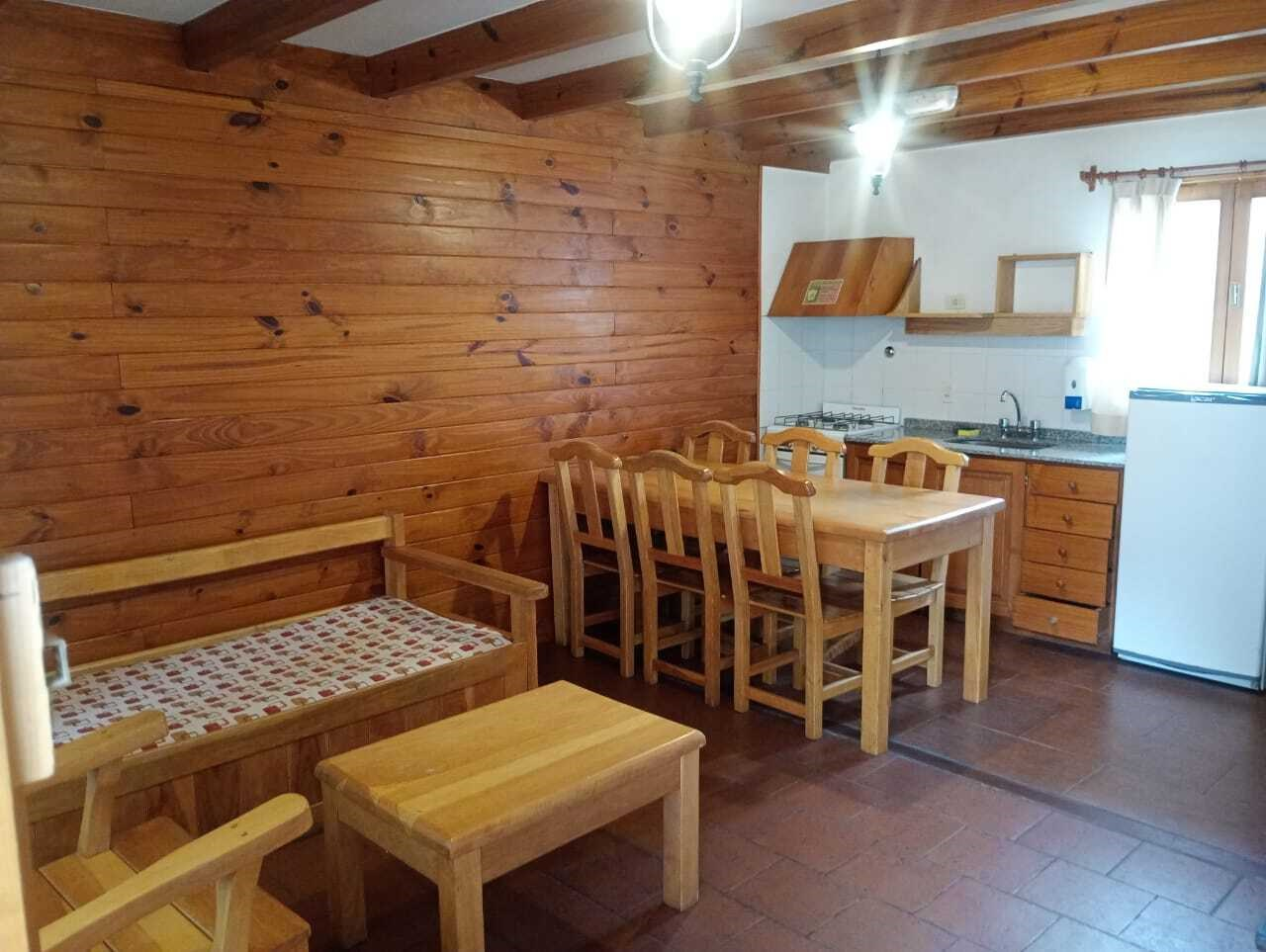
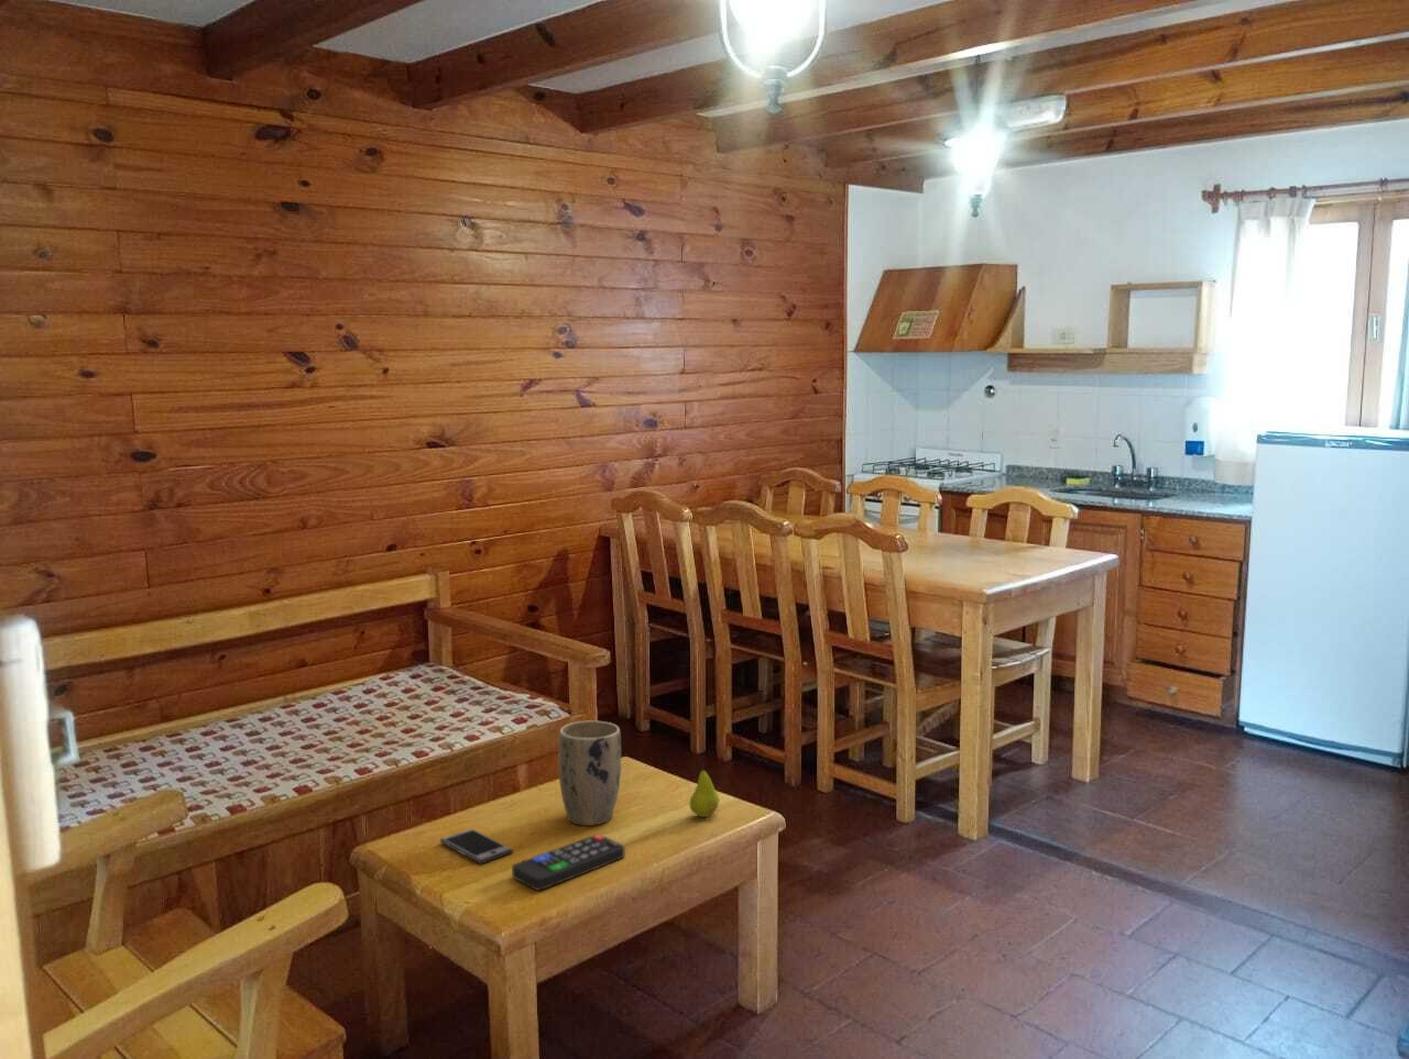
+ smartphone (475, 845)
+ fruit (703, 789)
+ plant pot (590, 773)
+ remote control (569, 860)
